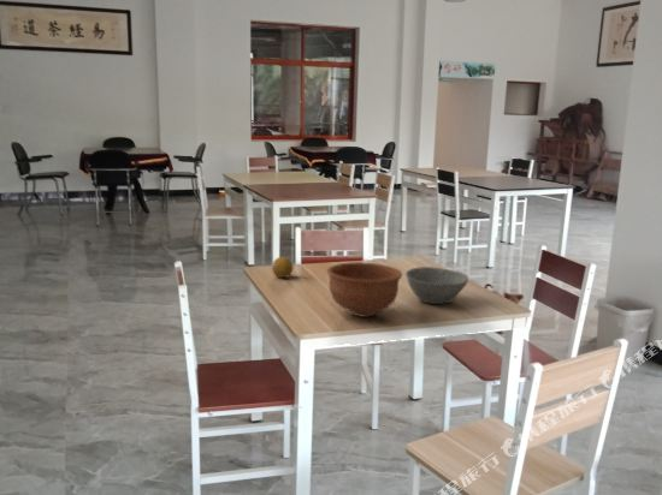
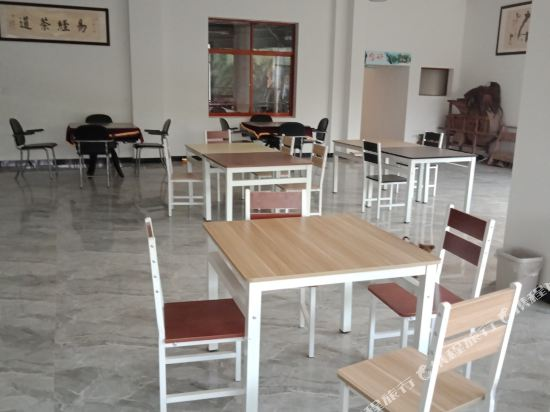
- bowl (436, 287)
- bowl (363, 292)
- fruit (282, 267)
